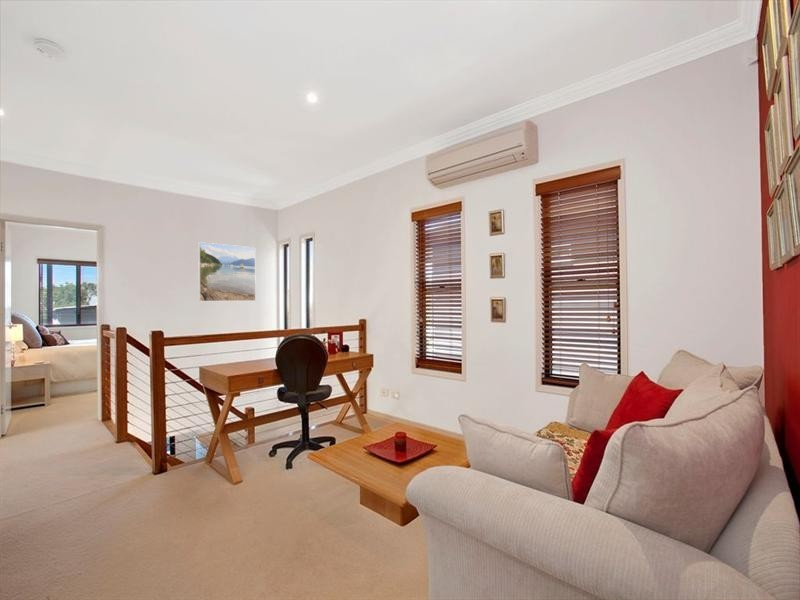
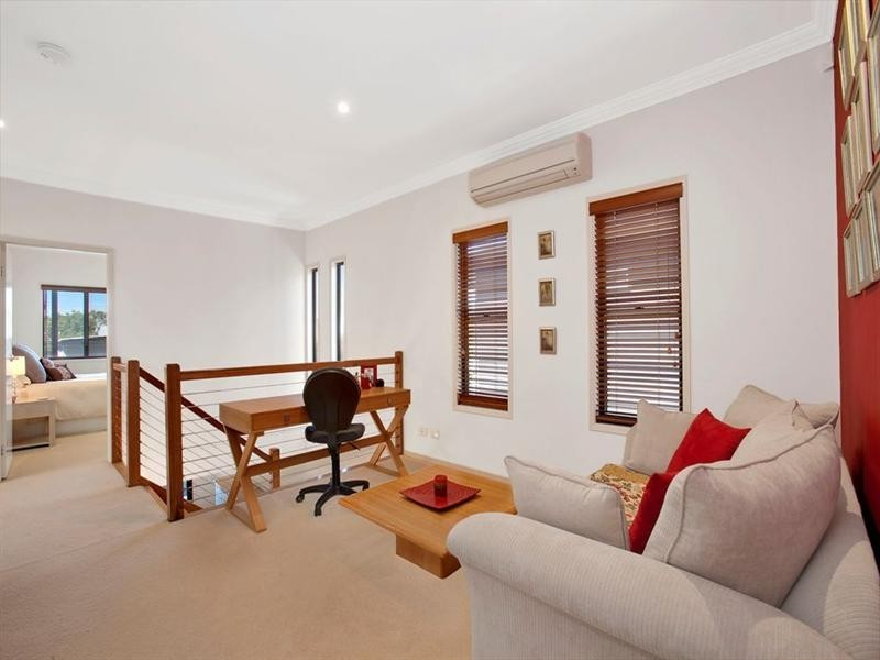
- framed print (228, 273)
